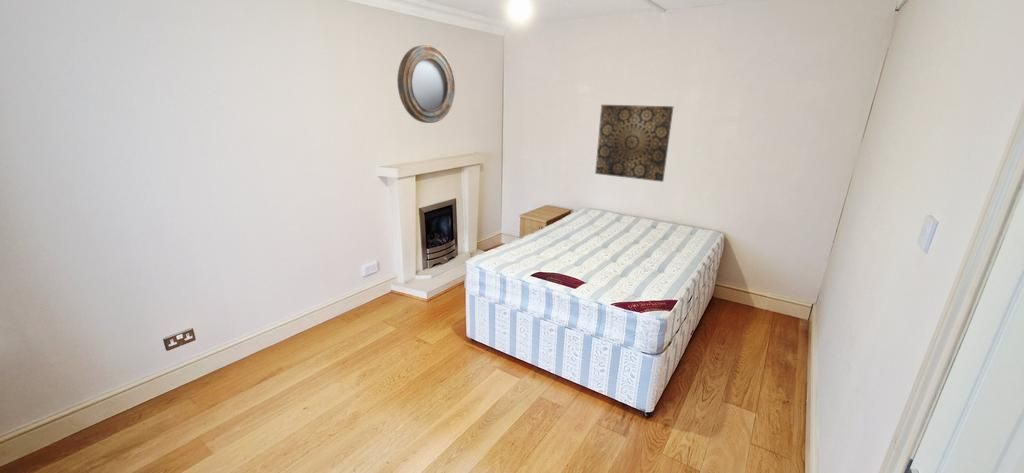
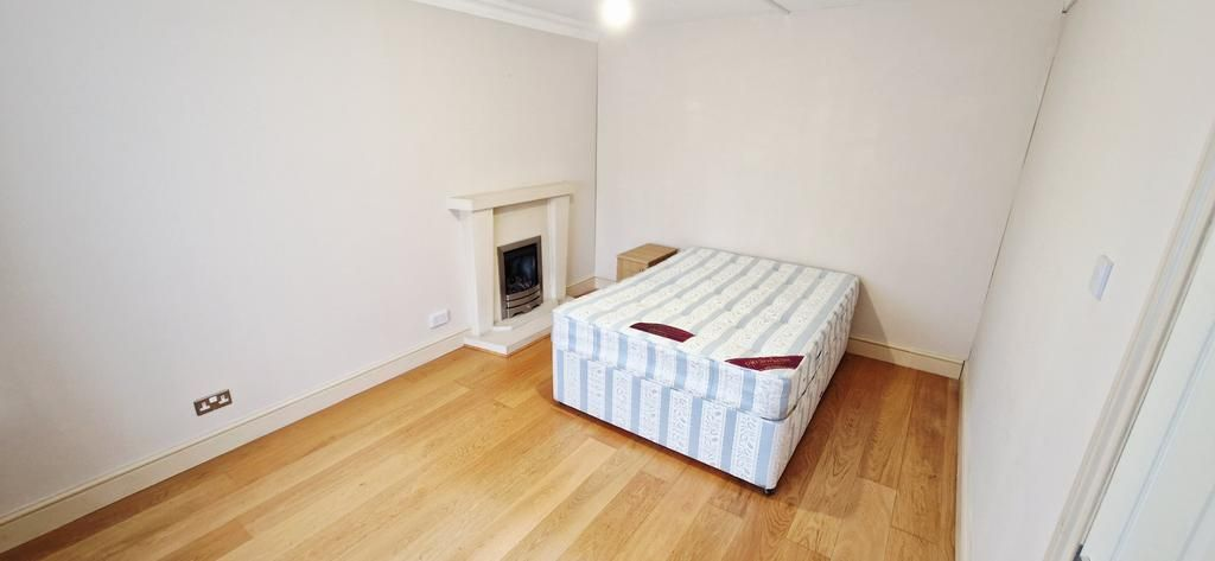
- wall art (631, 142)
- home mirror (428, 85)
